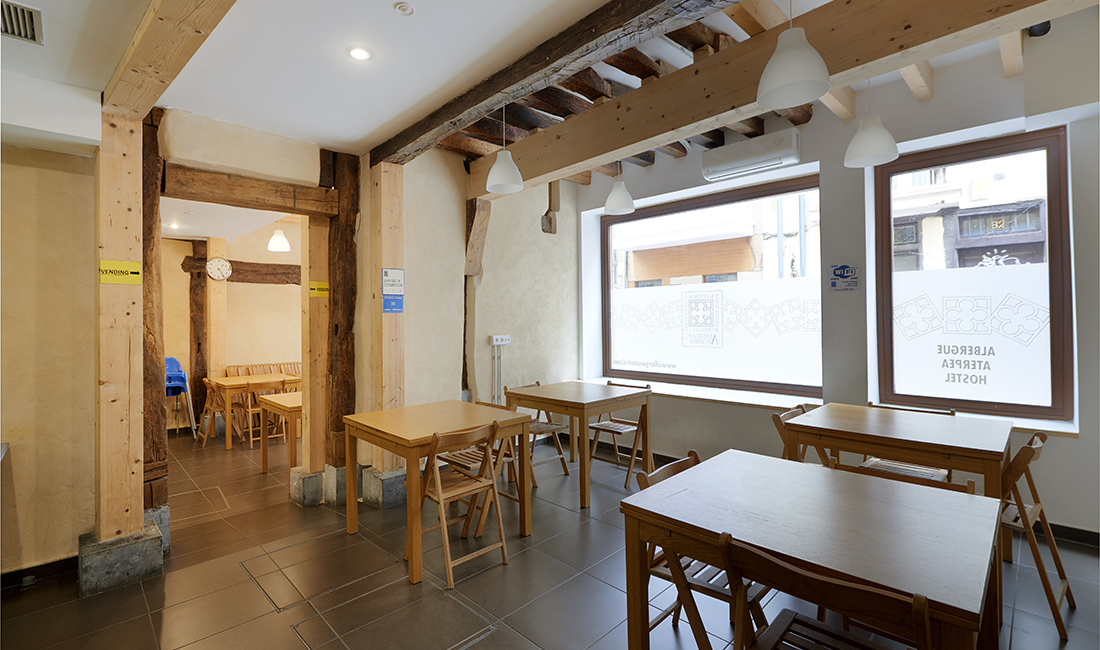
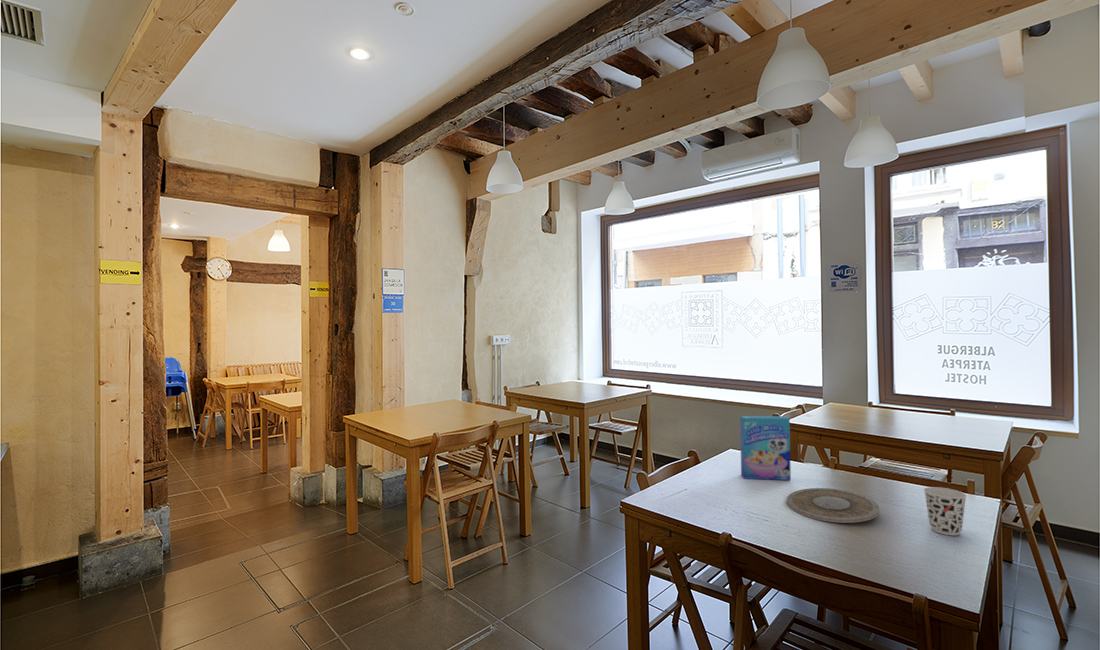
+ cereal box (764, 447)
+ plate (831, 503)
+ cup (945, 511)
